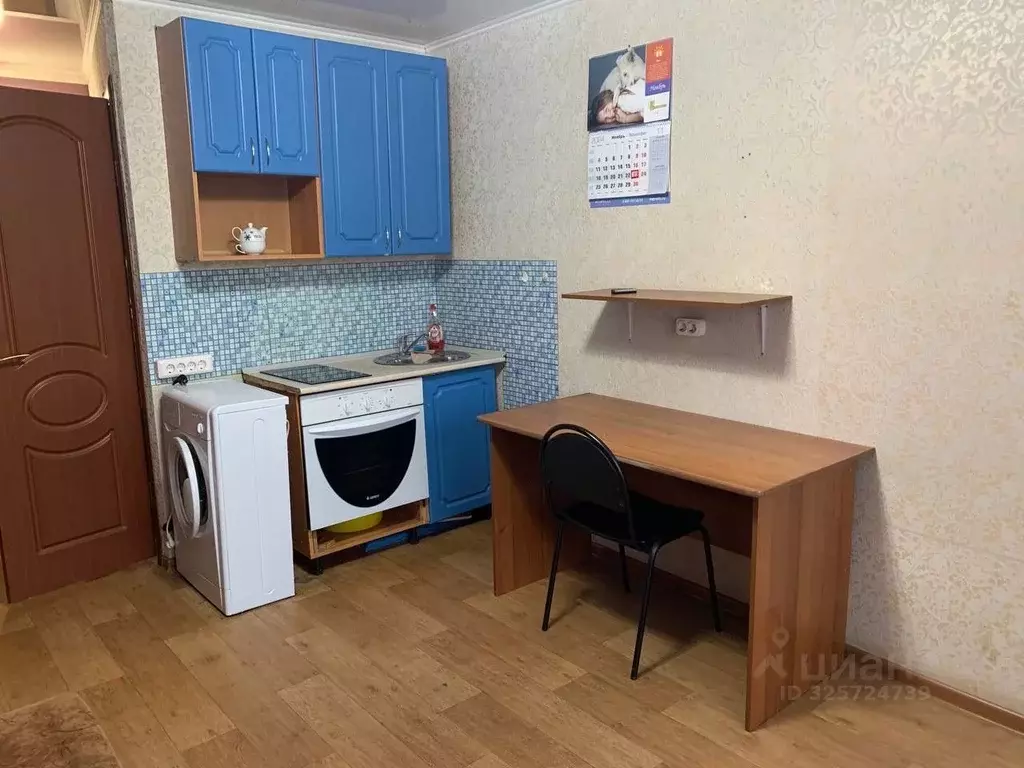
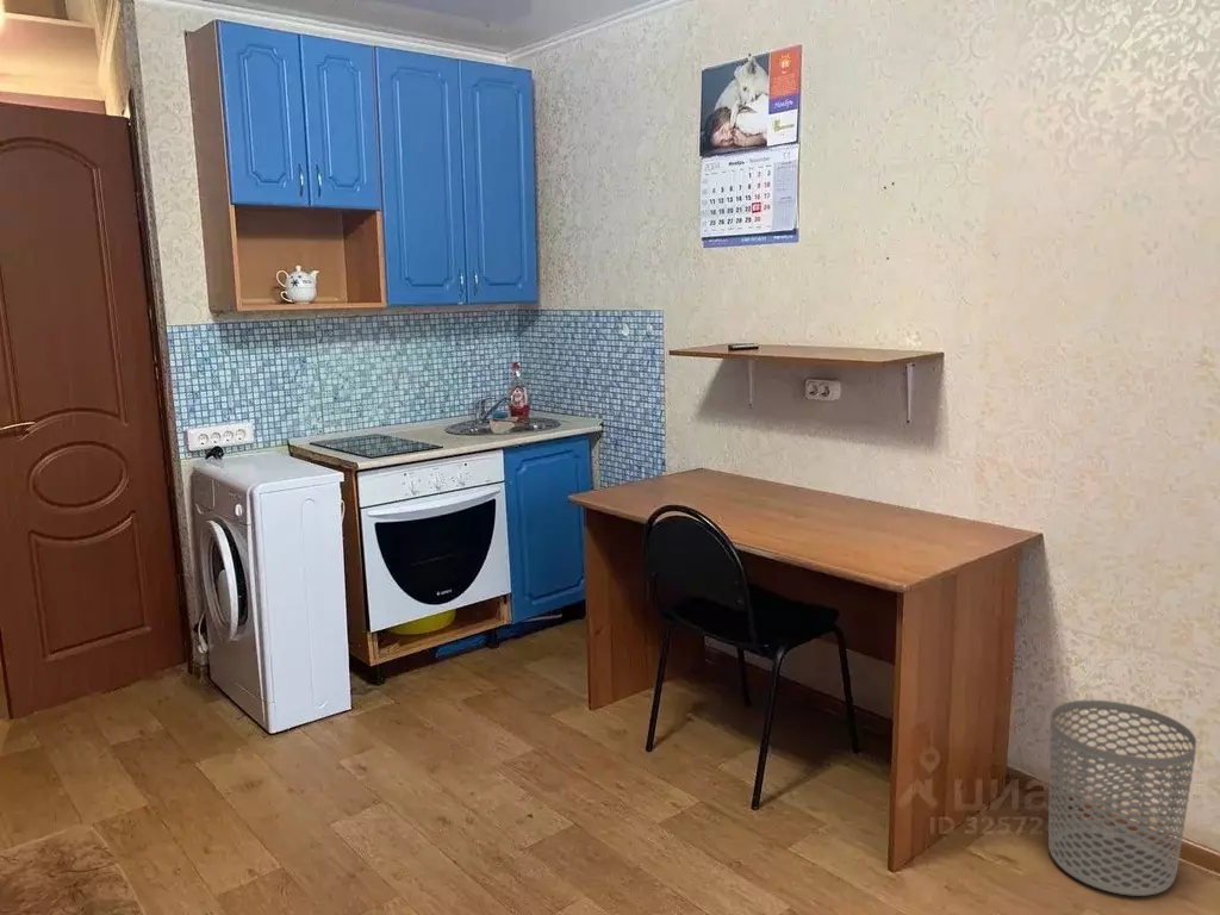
+ waste bin (1115, 793)
